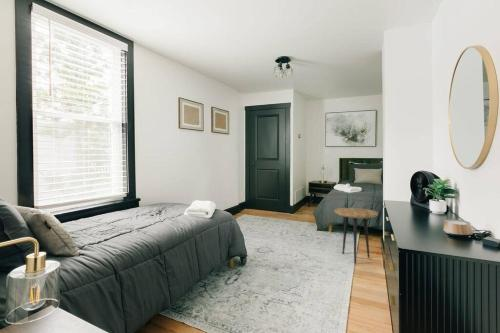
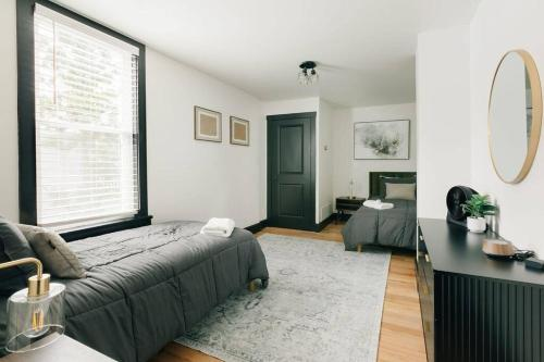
- side table (355, 234)
